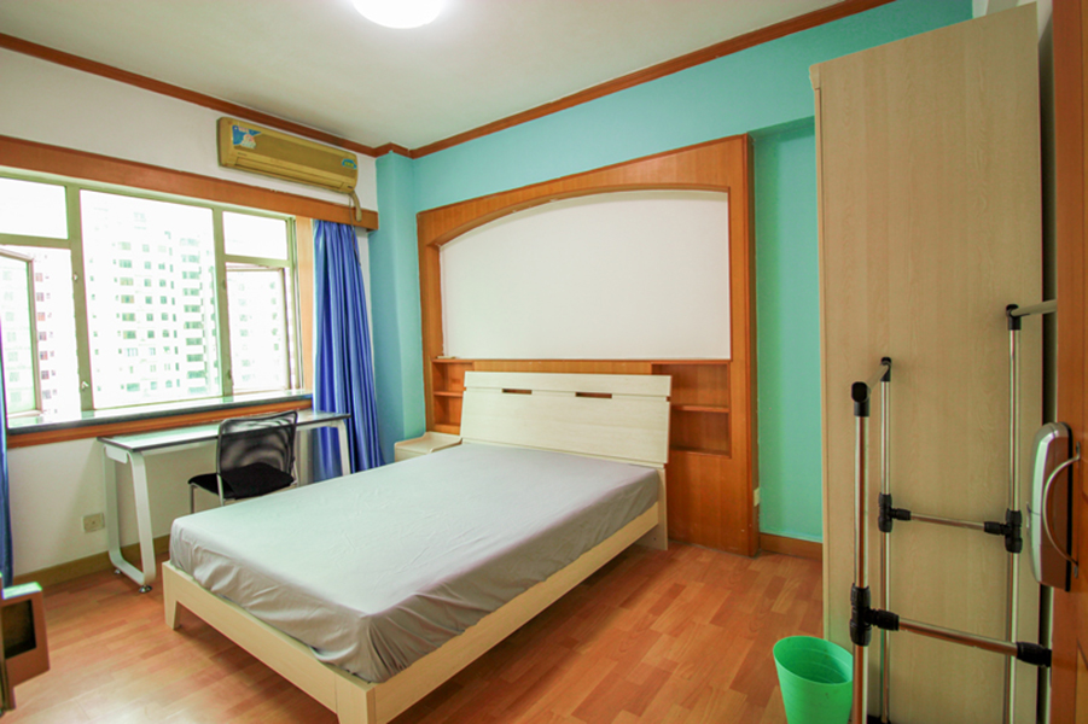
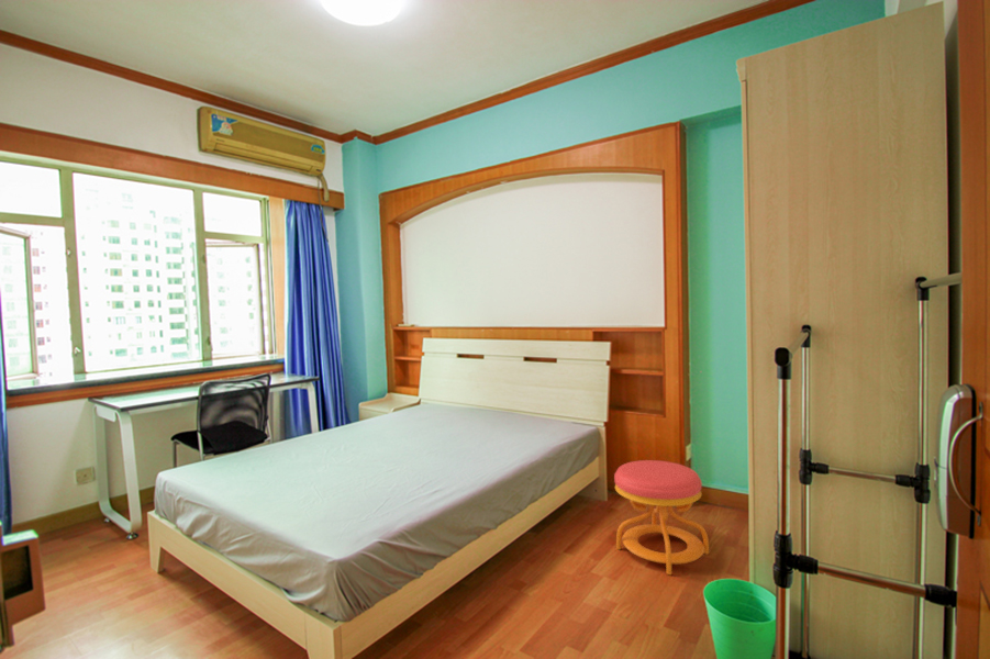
+ stool (660, 510)
